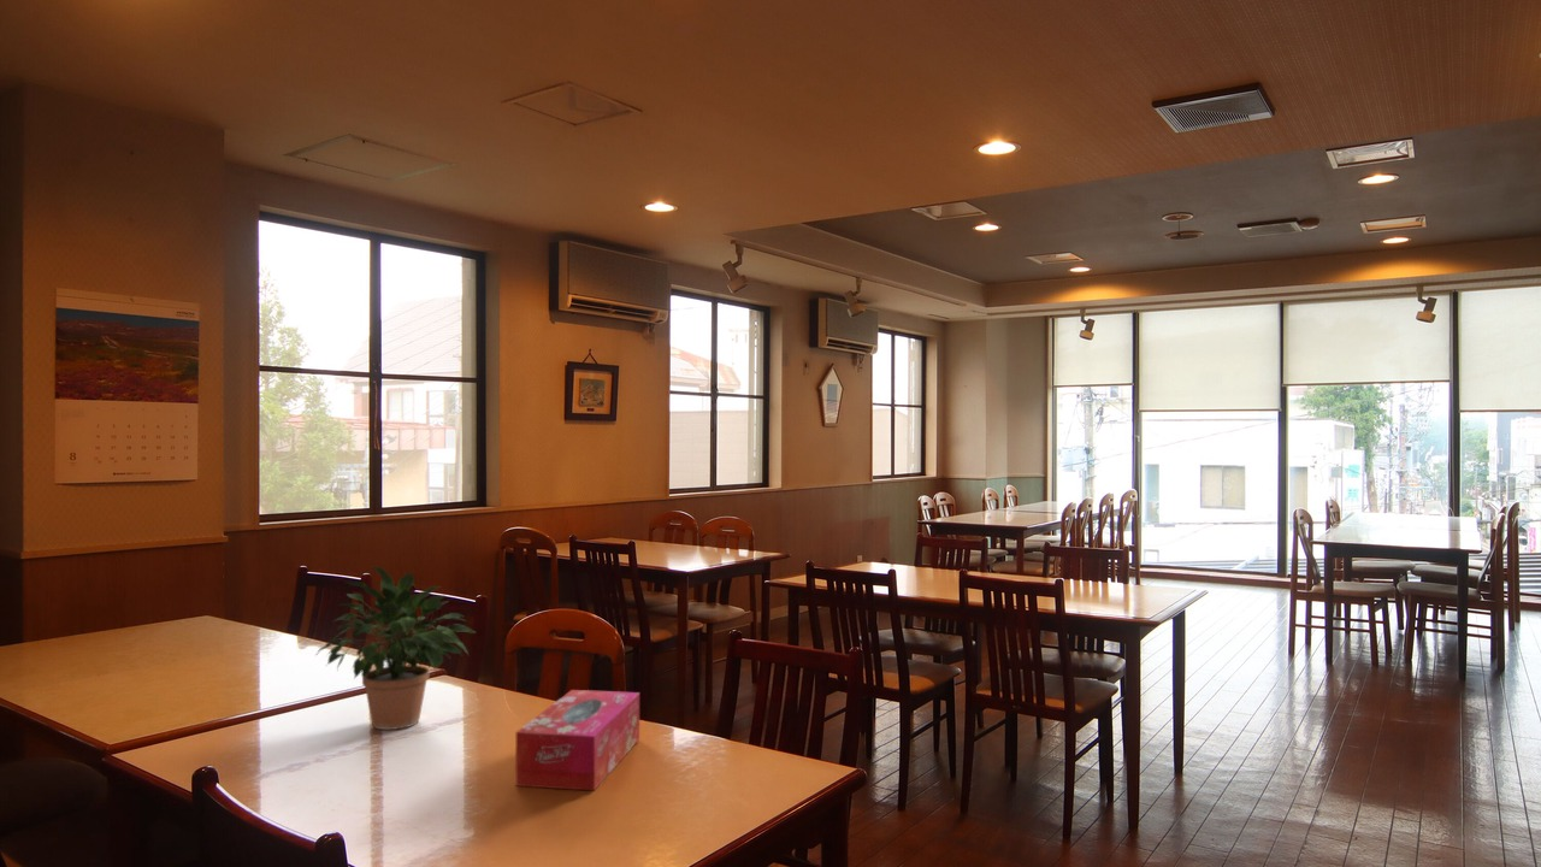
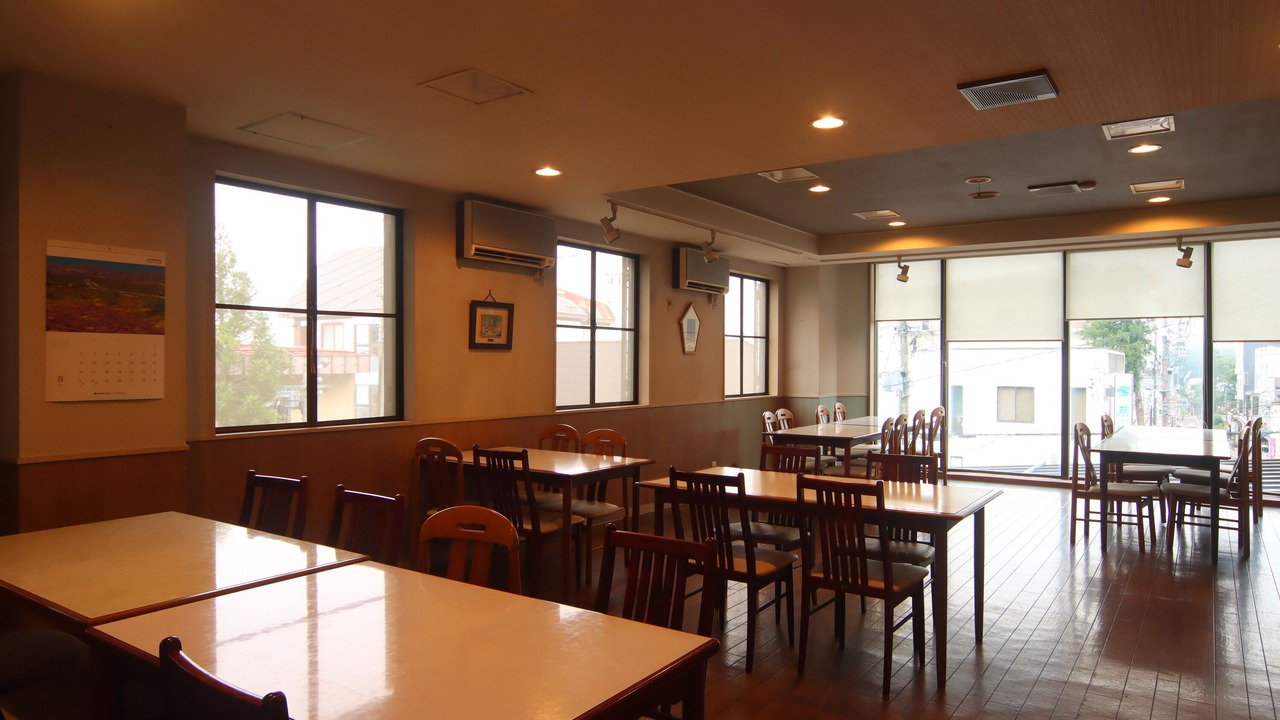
- tissue box (581, 736)
- potted plant (398, 648)
